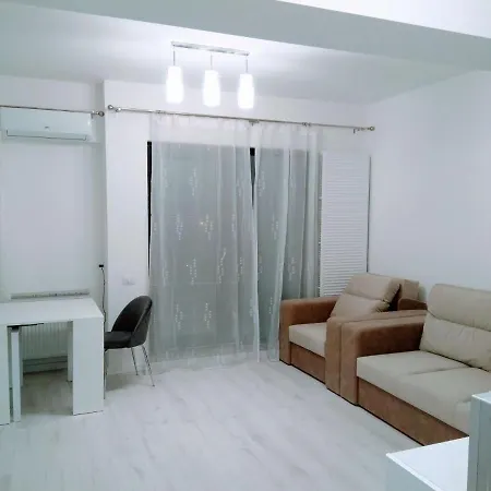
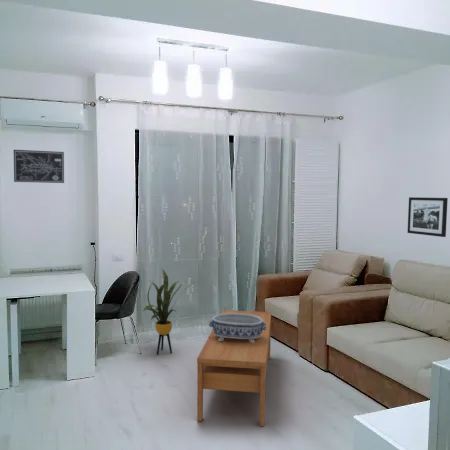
+ picture frame (426, 216)
+ coffee table (239, 357)
+ decorative bowl (237, 327)
+ house plant (166, 312)
+ wall art (39, 166)
